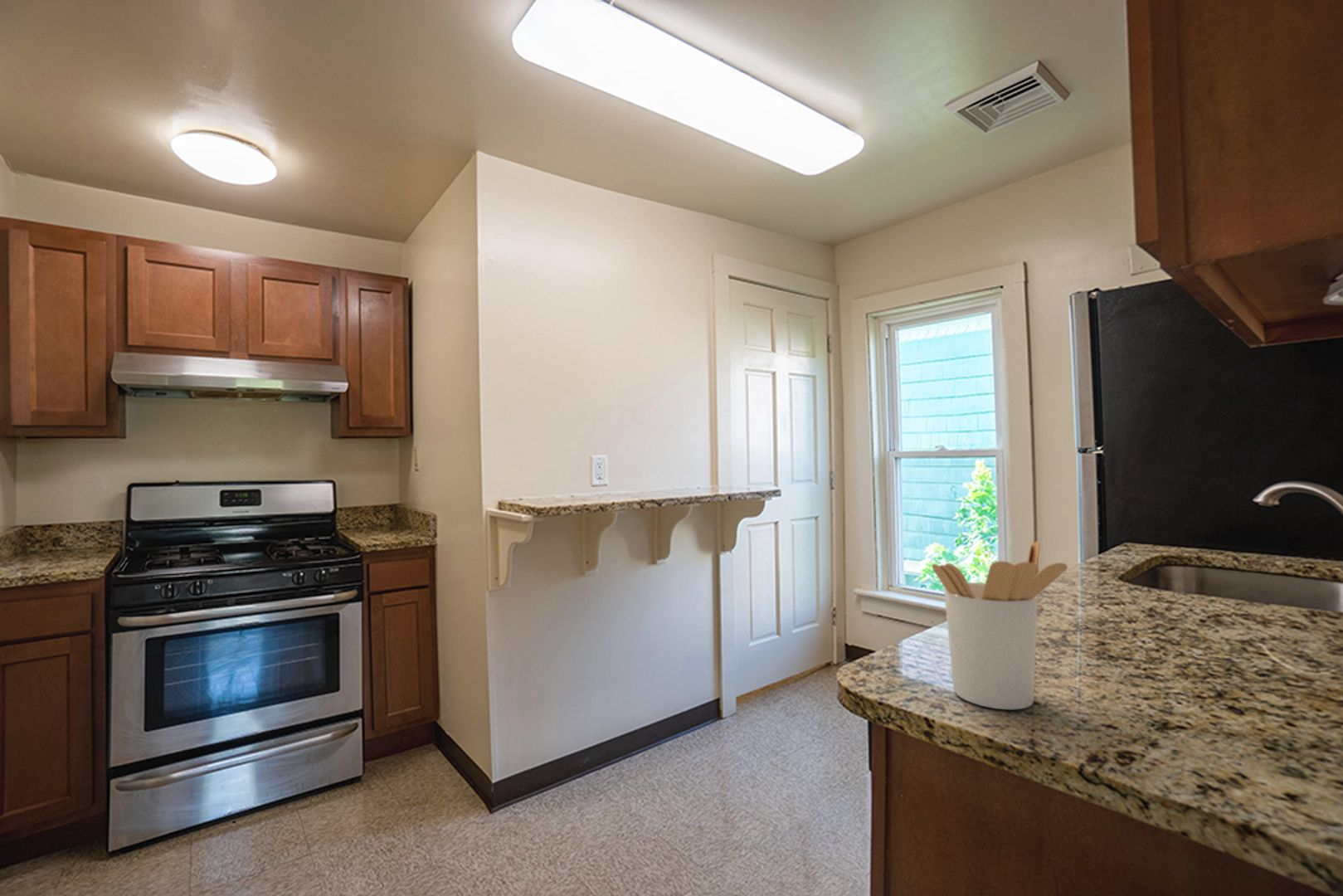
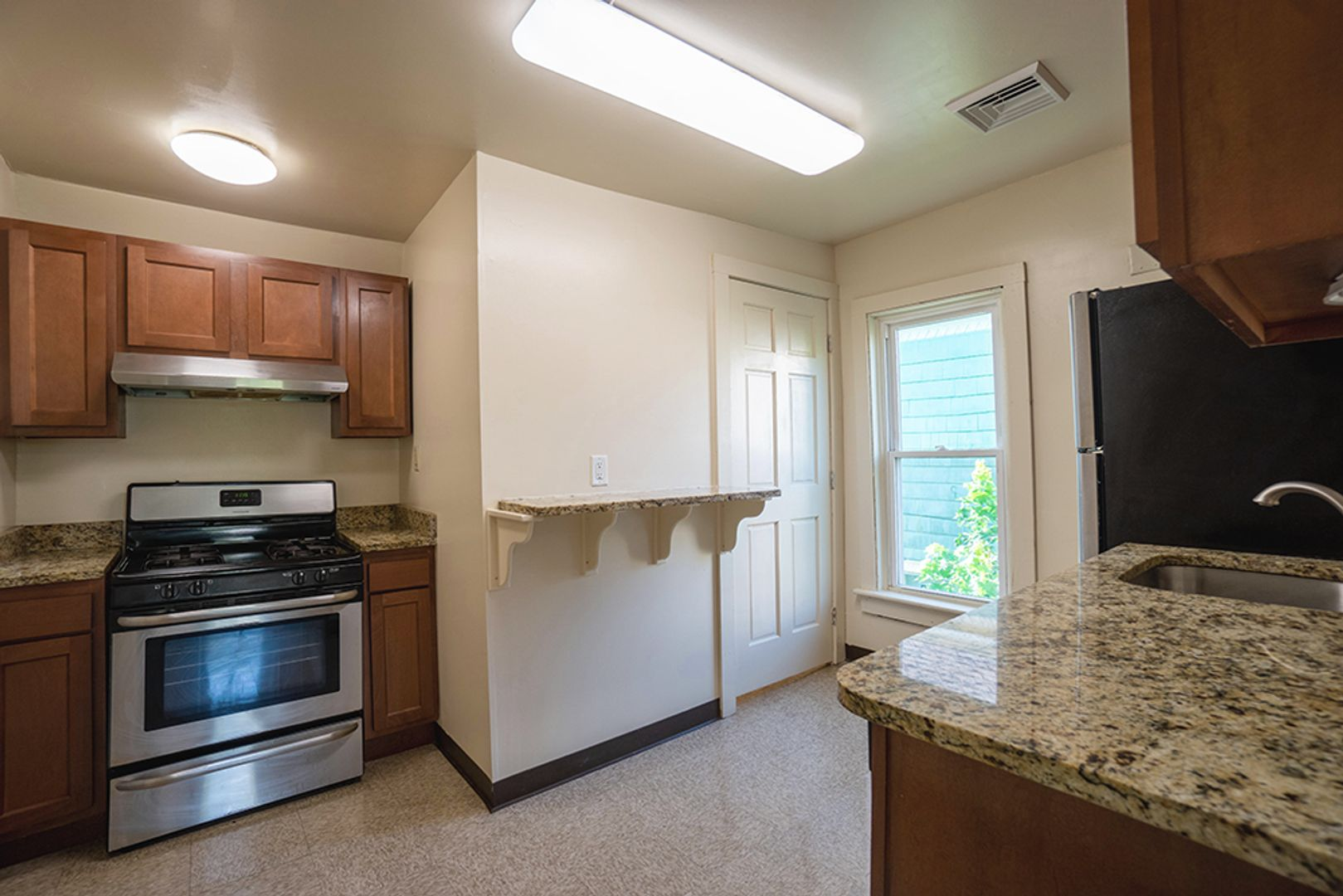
- utensil holder (1002, 624)
